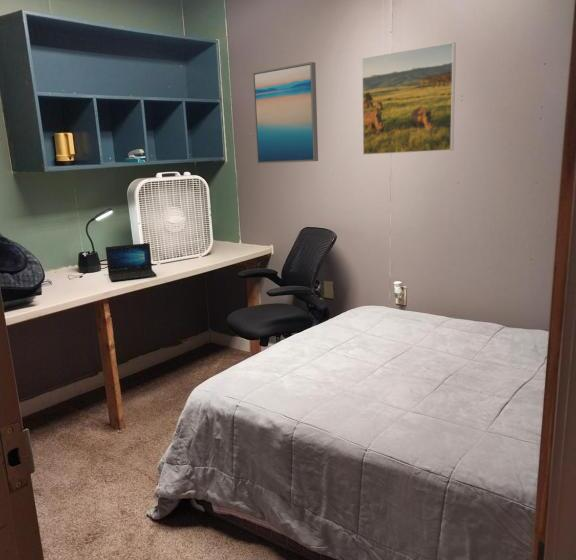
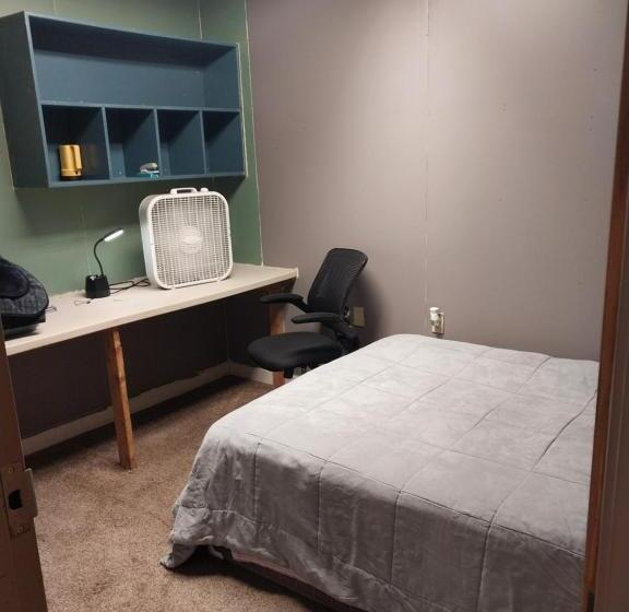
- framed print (406, 102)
- wall art (284, 115)
- laptop (130, 261)
